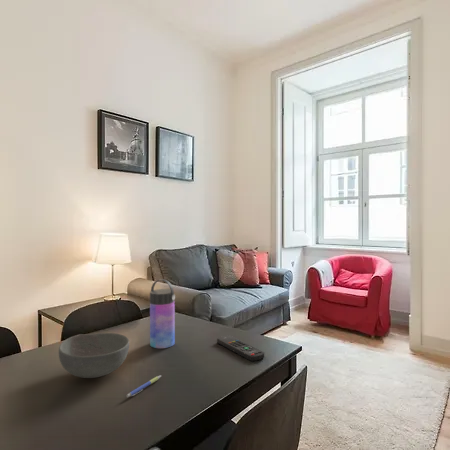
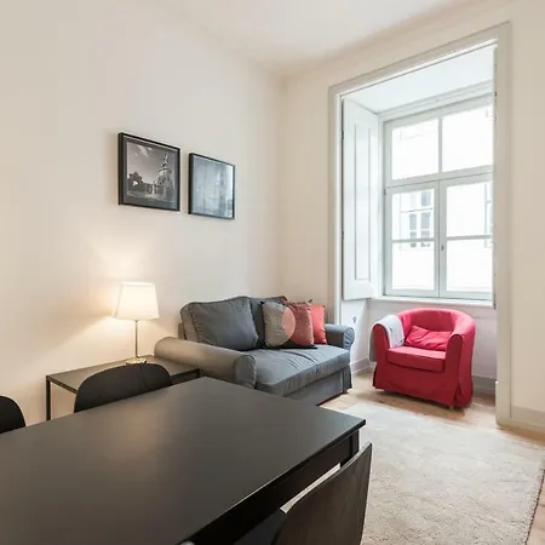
- bowl (95, 357)
- pen (145, 385)
- remote control (239, 346)
- water bottle (162, 311)
